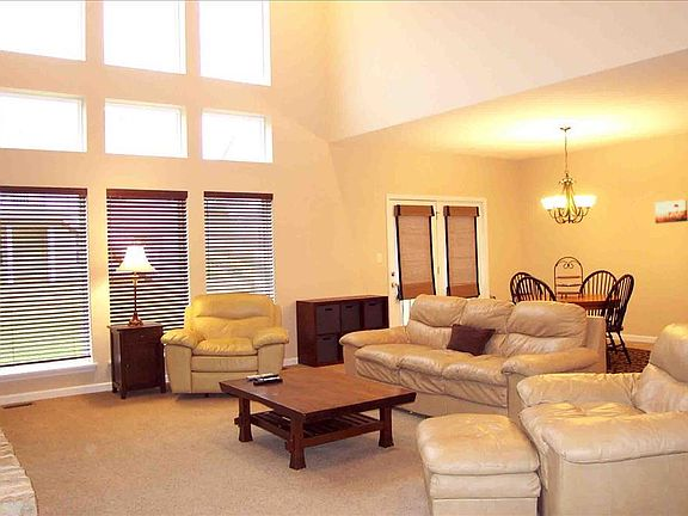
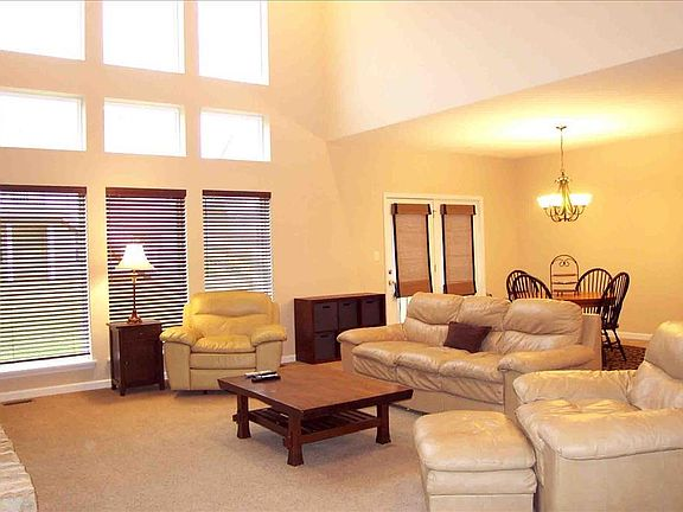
- wall art (670, 211)
